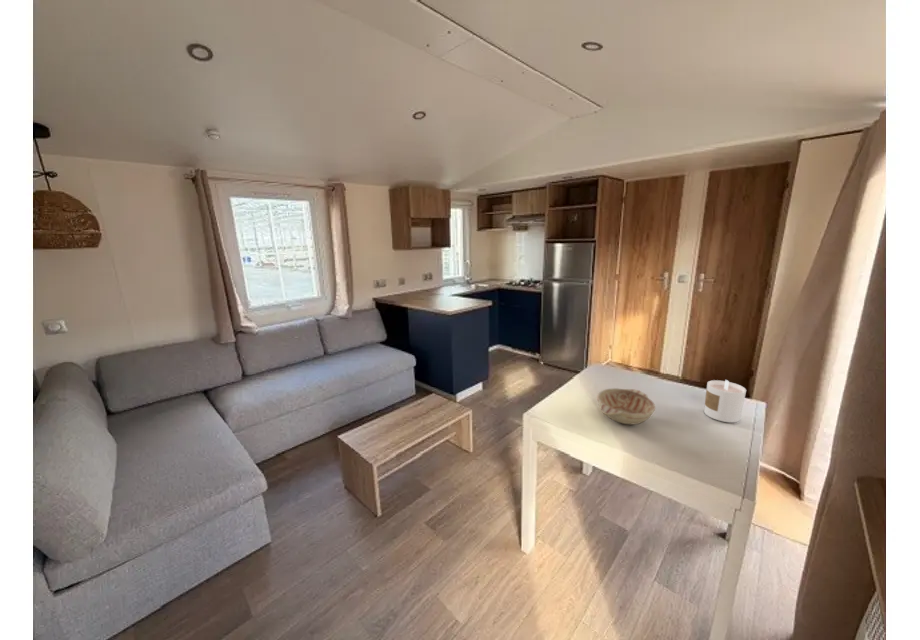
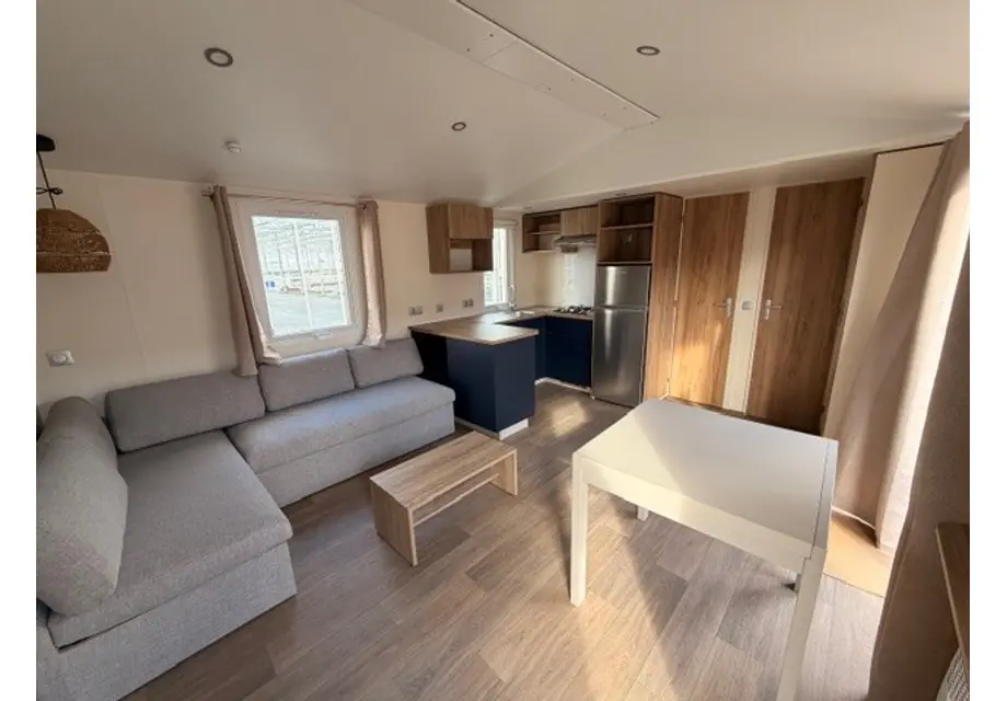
- candle (724, 398)
- decorative bowl (624, 409)
